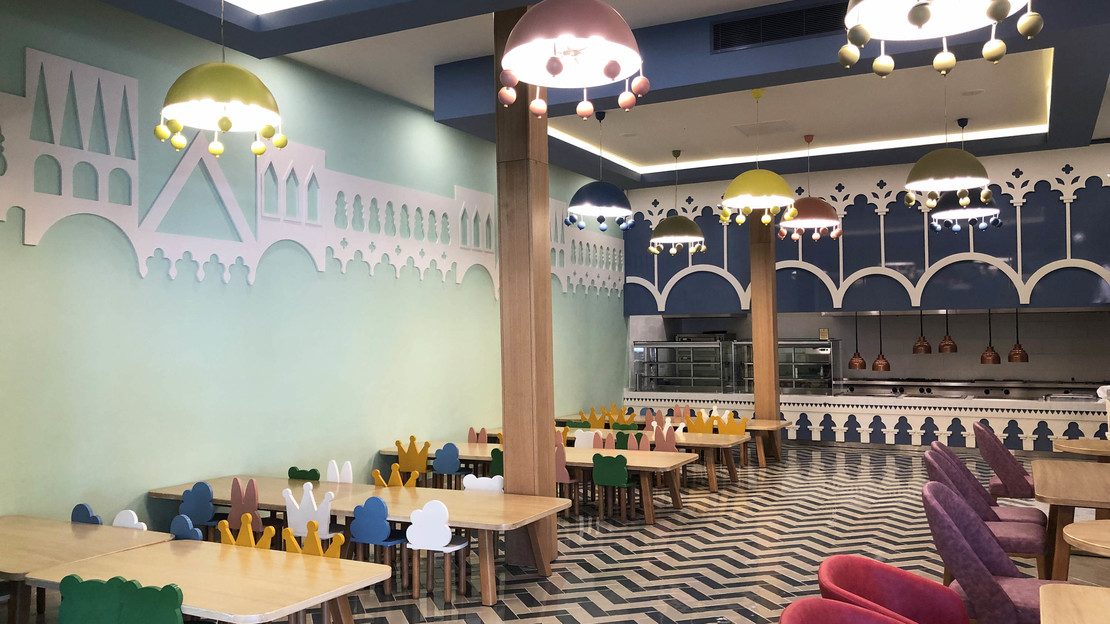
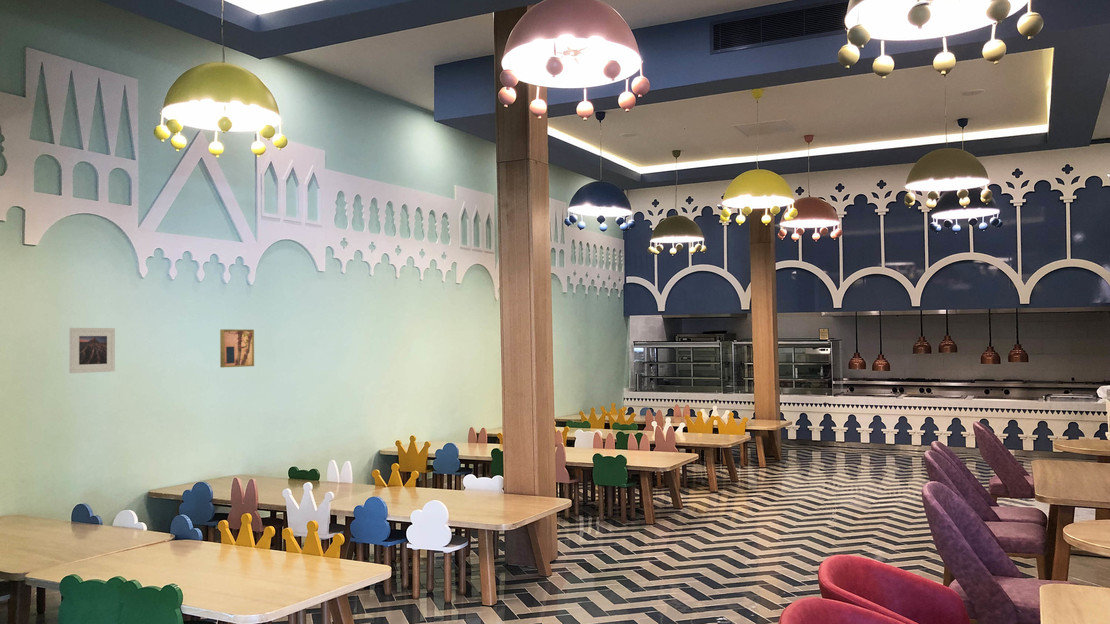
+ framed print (92, 350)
+ wall art (237, 348)
